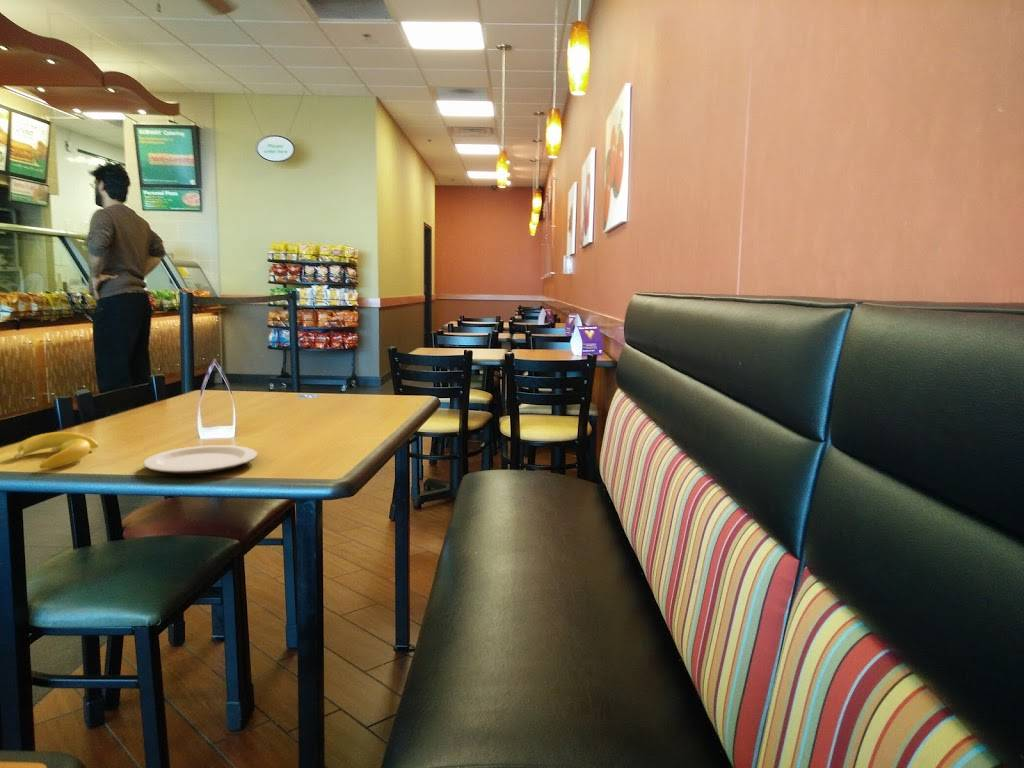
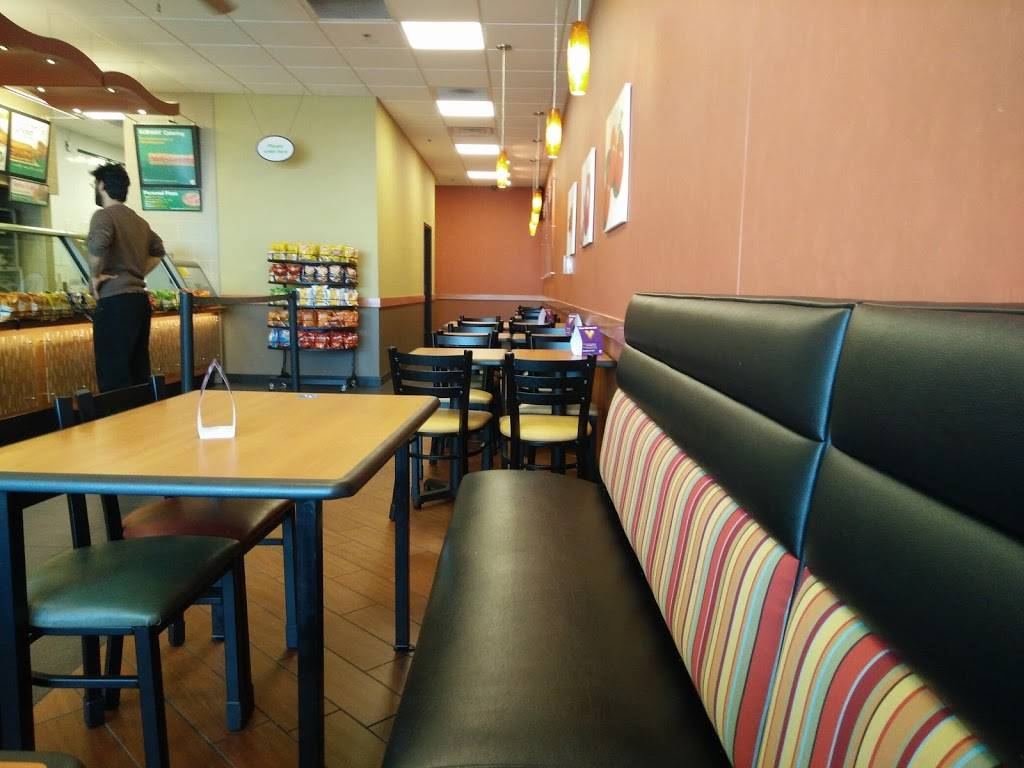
- plate (202, 460)
- banana (54, 448)
